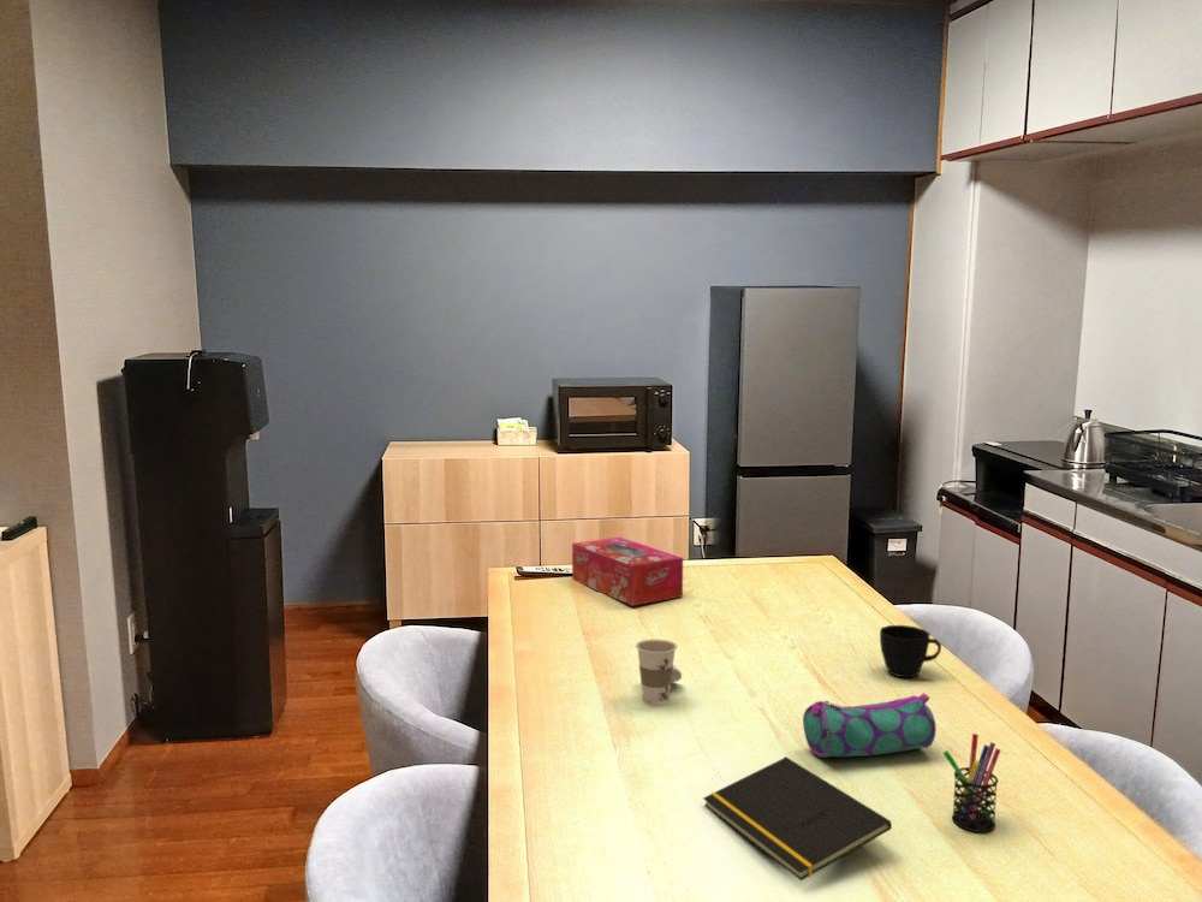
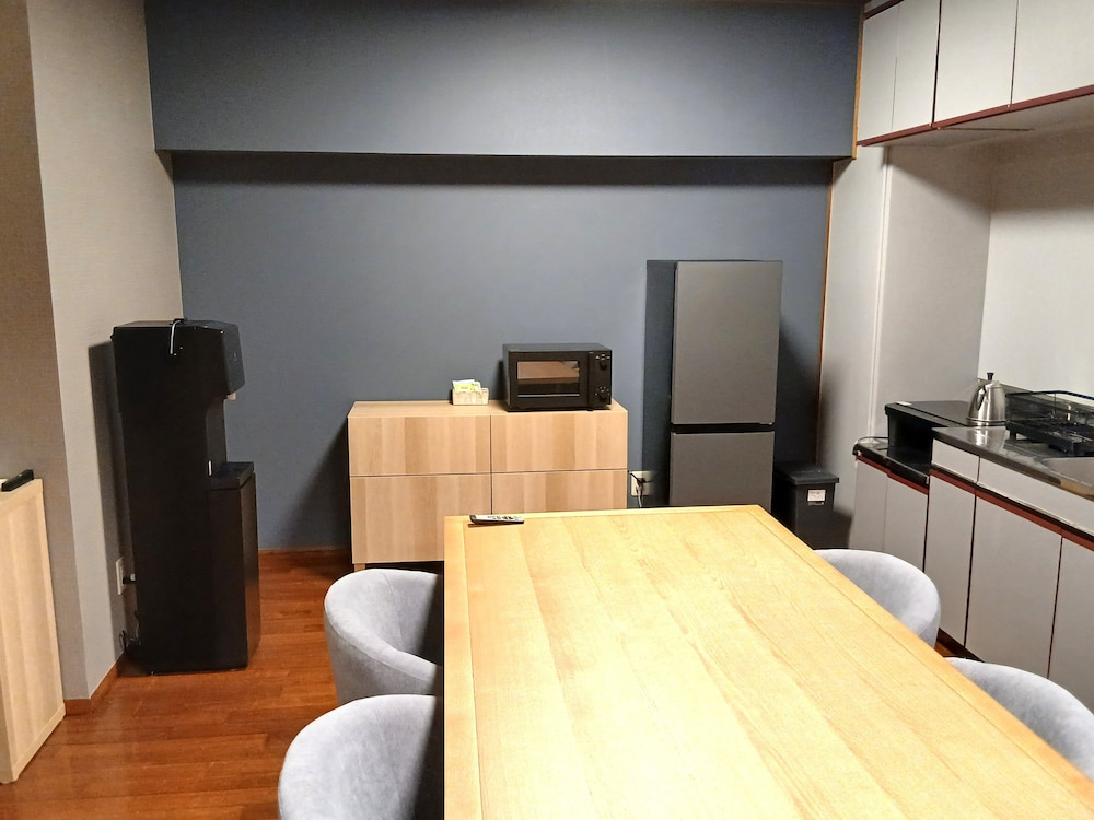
- cup (657, 667)
- cup (906, 653)
- pencil case (869, 724)
- tissue box (625, 569)
- notepad (792, 812)
- pen holder (970, 781)
